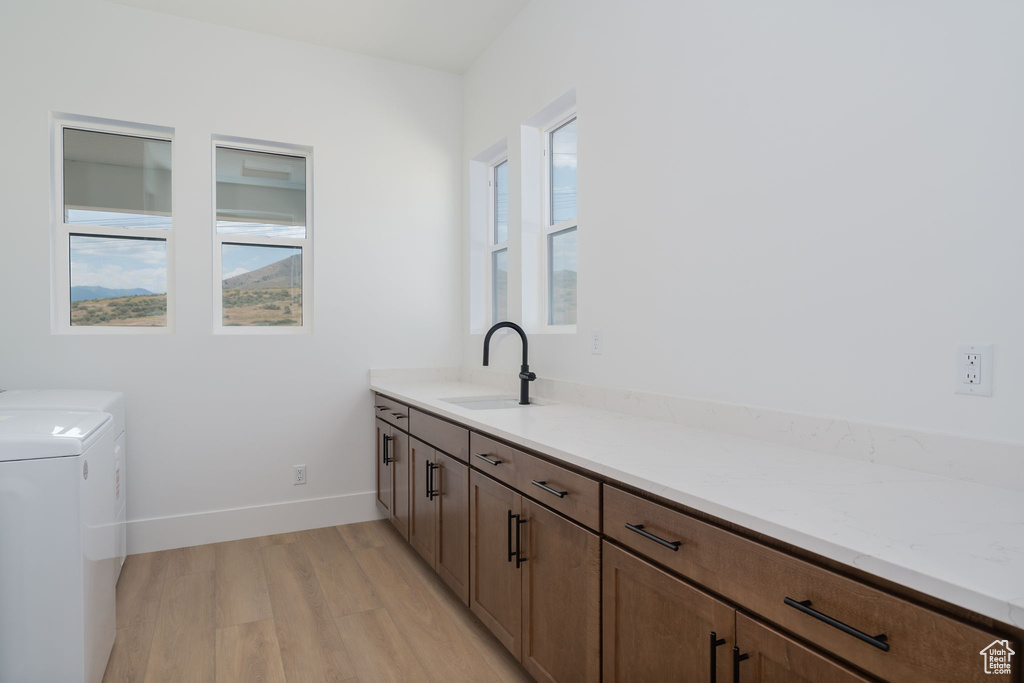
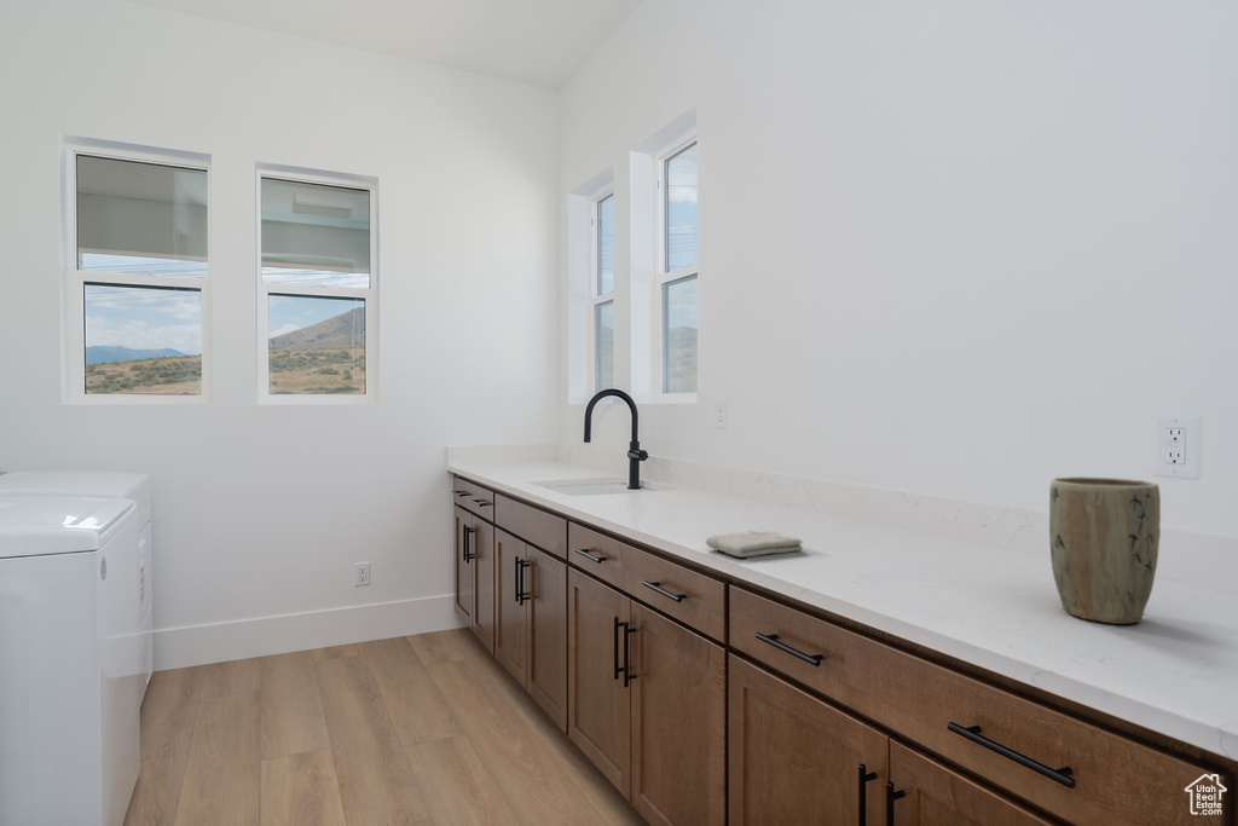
+ washcloth (754, 542)
+ plant pot (1103, 548)
